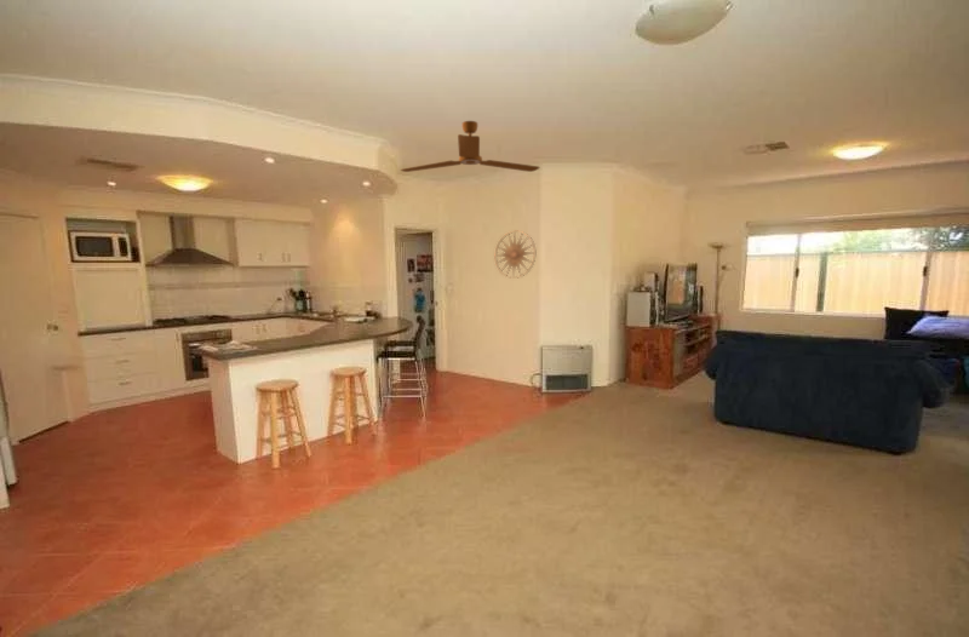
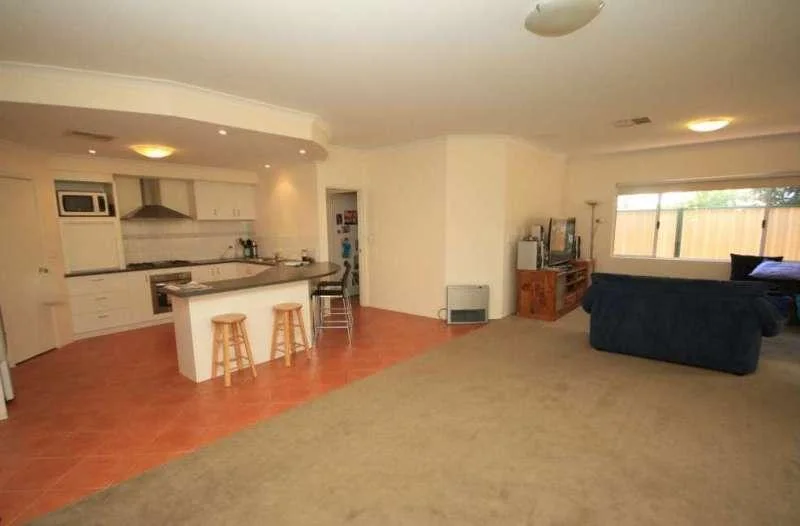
- wall art (514, 254)
- ceiling fan (469, 137)
